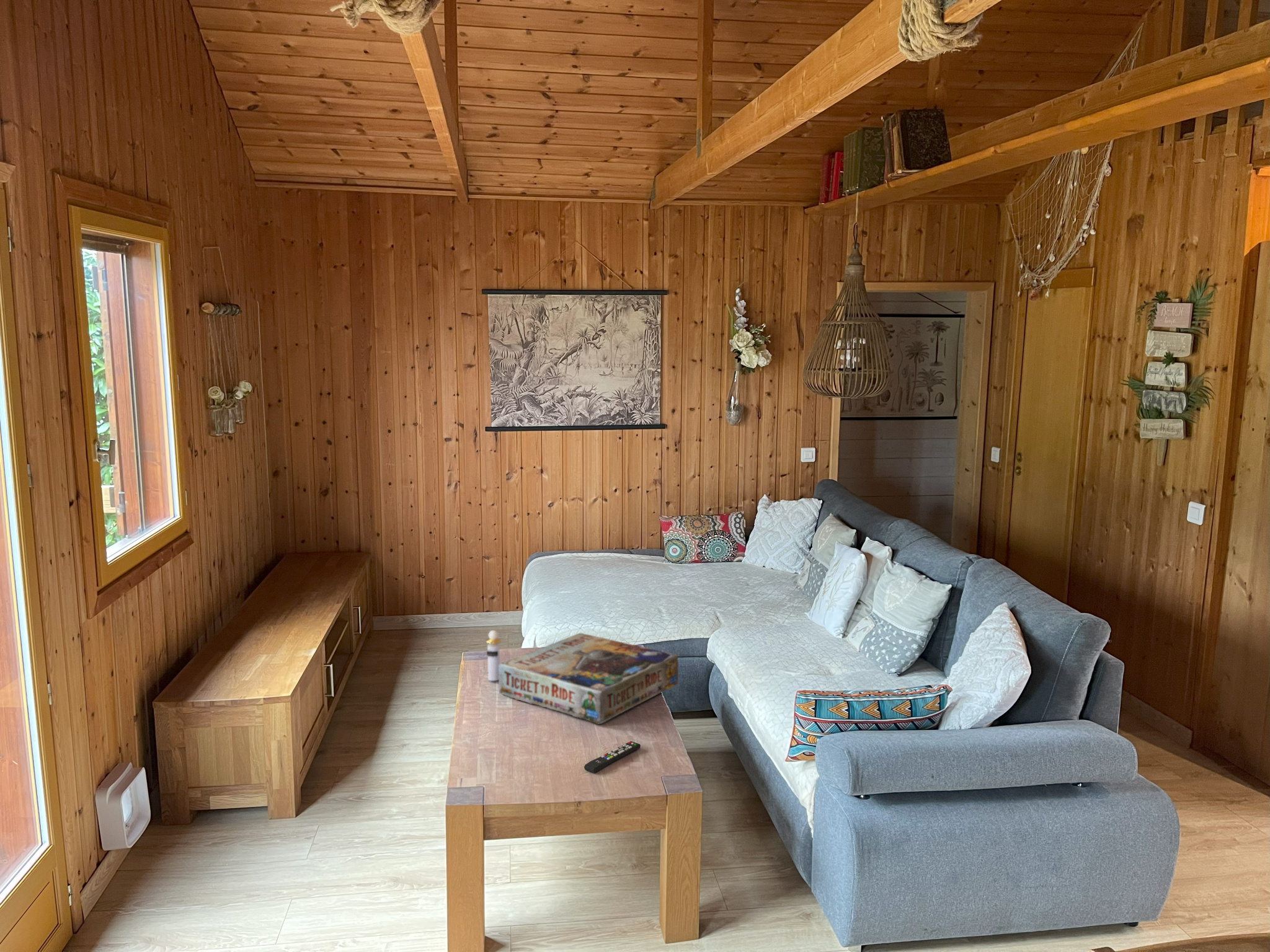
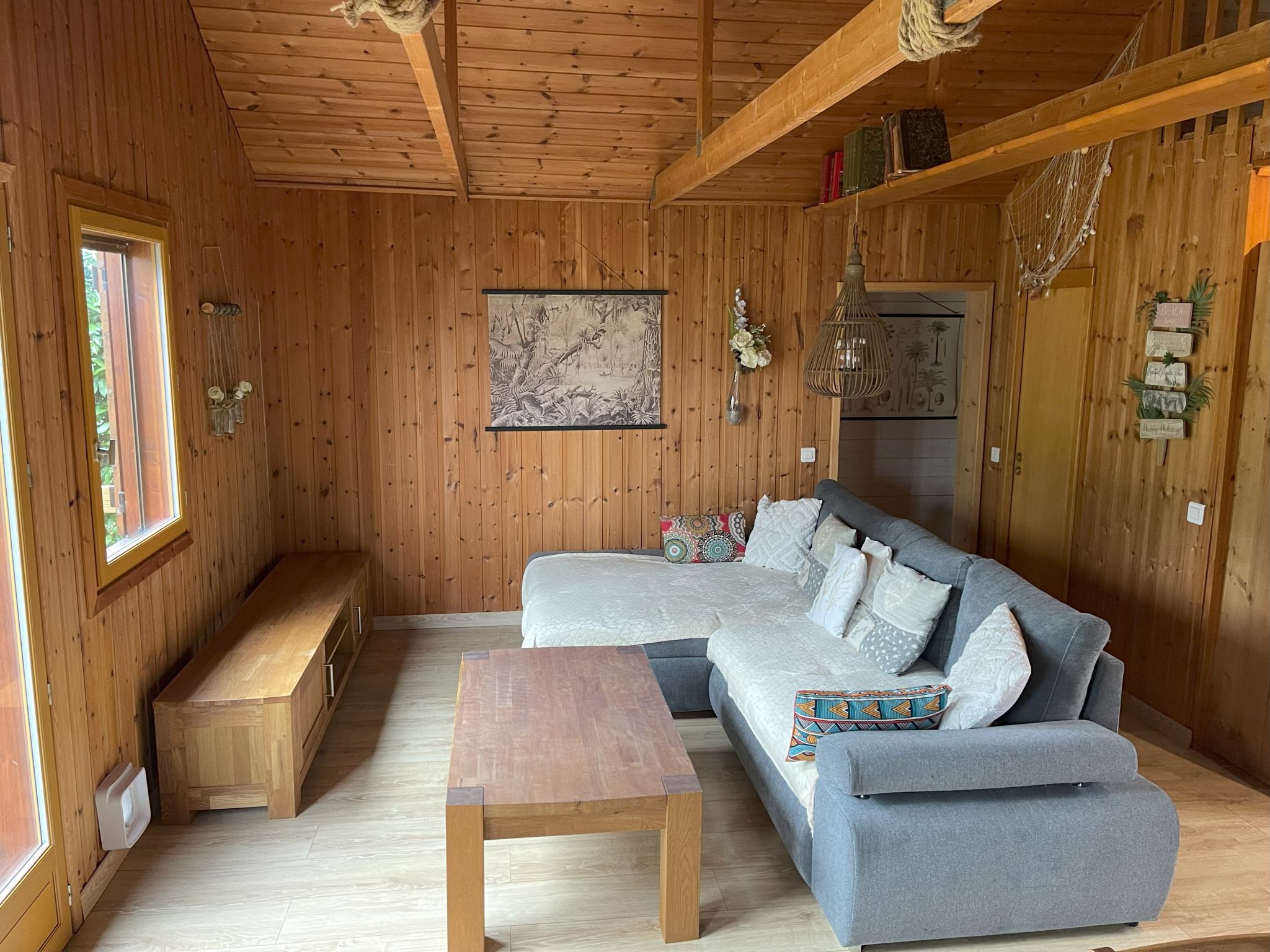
- board game (590, 674)
- perfume bottle (493, 655)
- remote control (613, 756)
